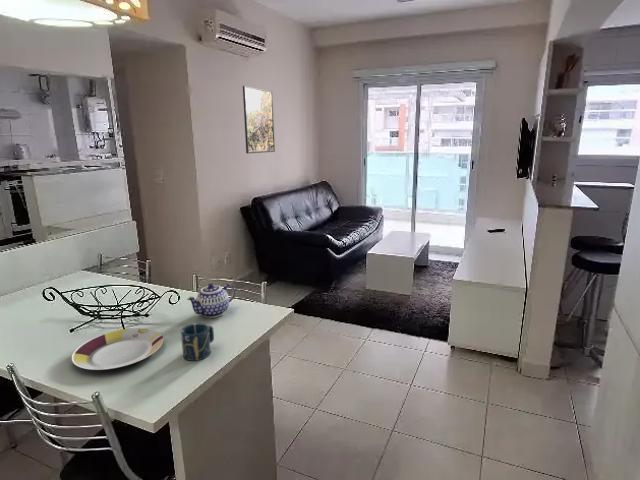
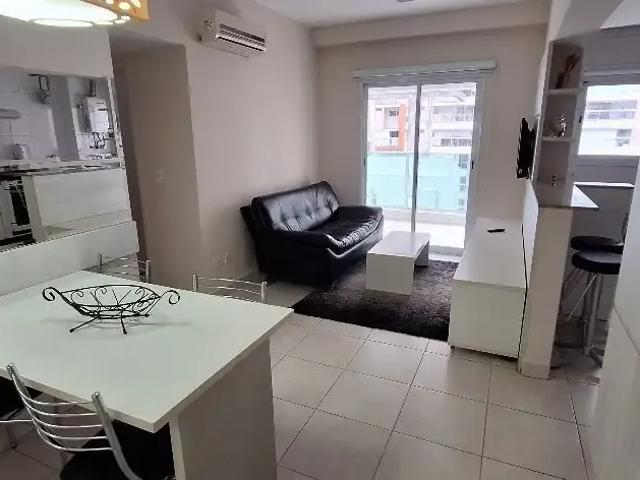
- teapot (212, 298)
- plate (119, 349)
- cup (199, 339)
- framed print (259, 121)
